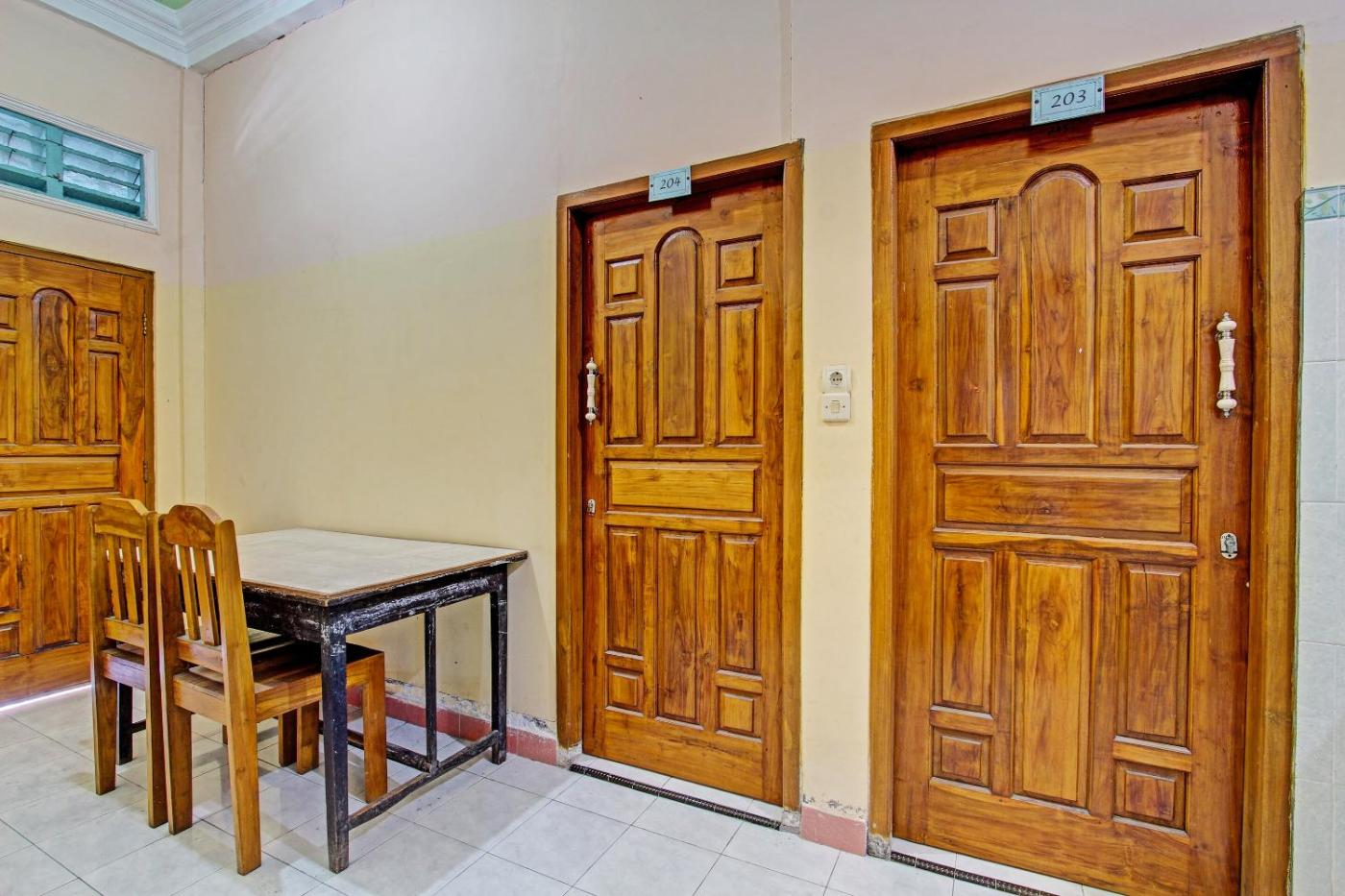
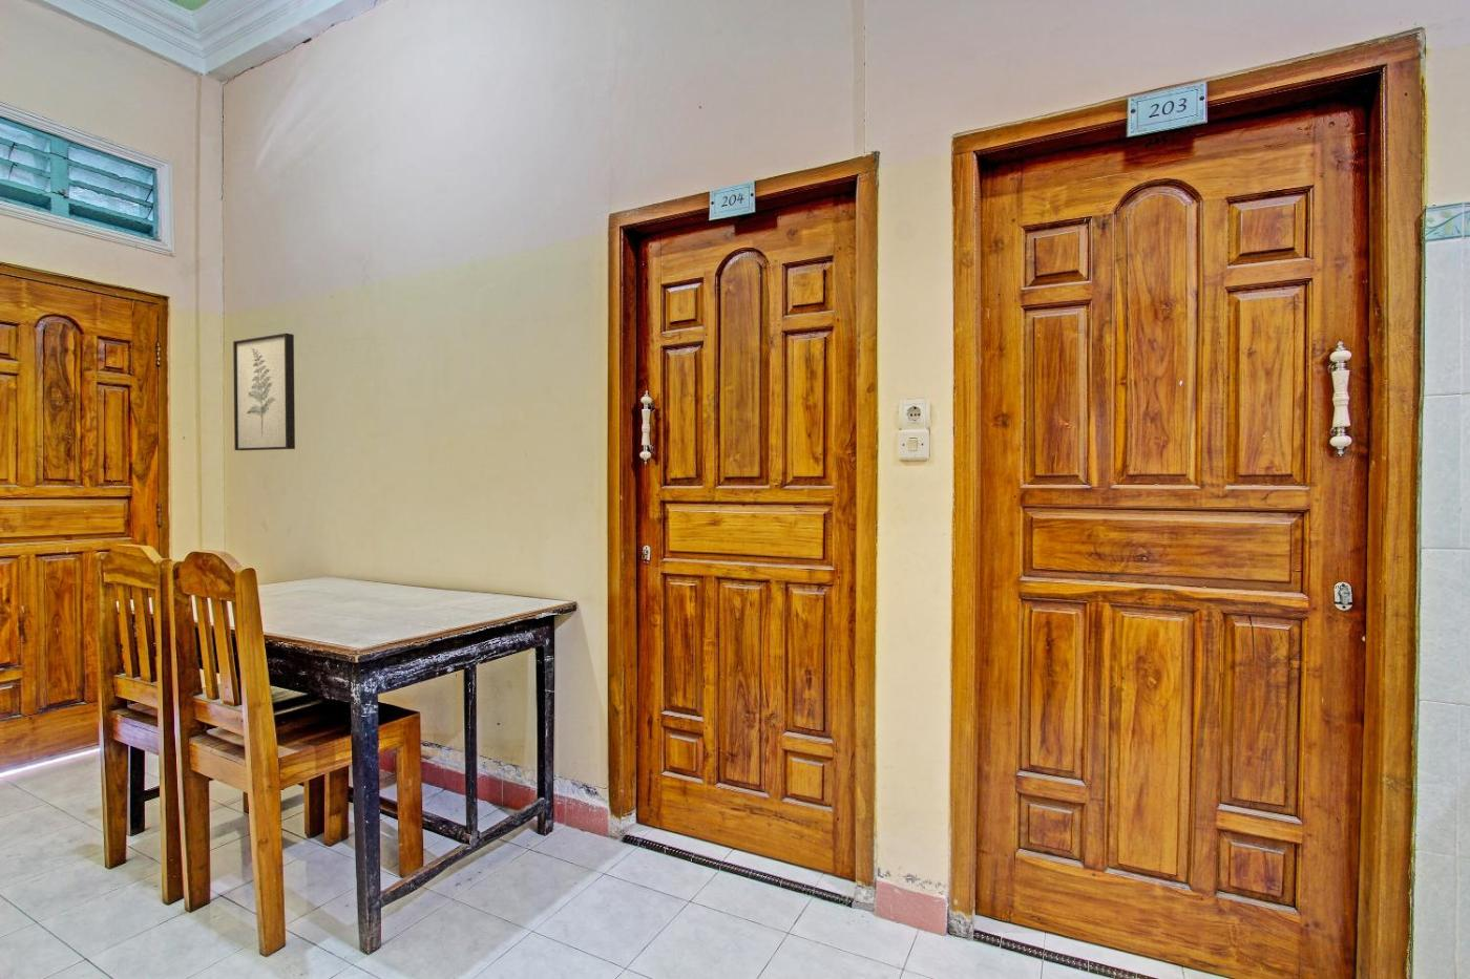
+ wall art (262, 393)
